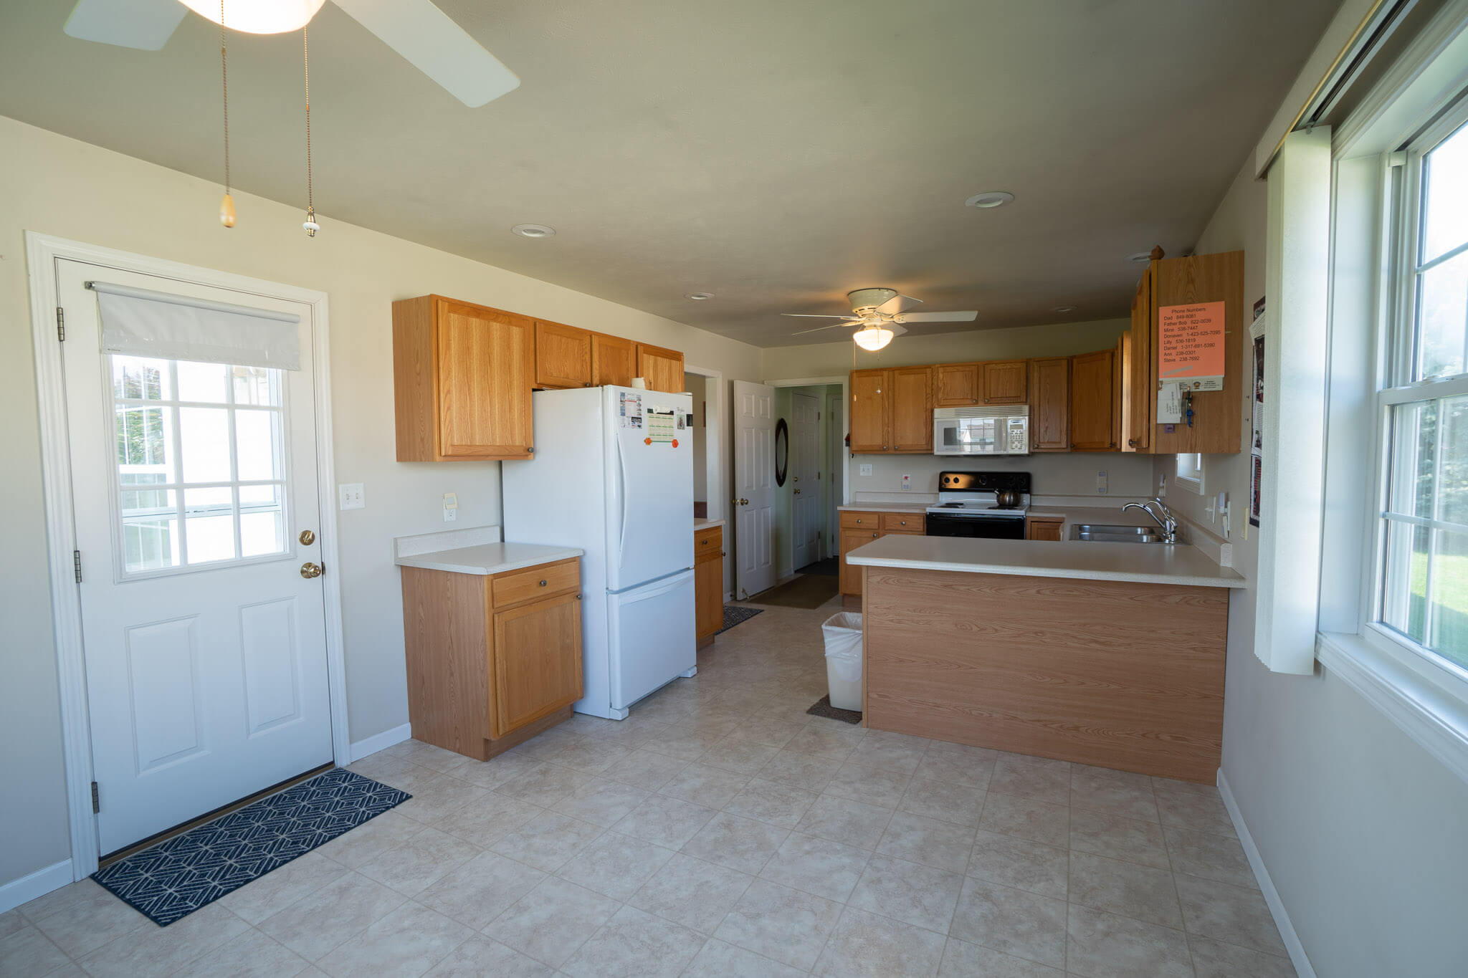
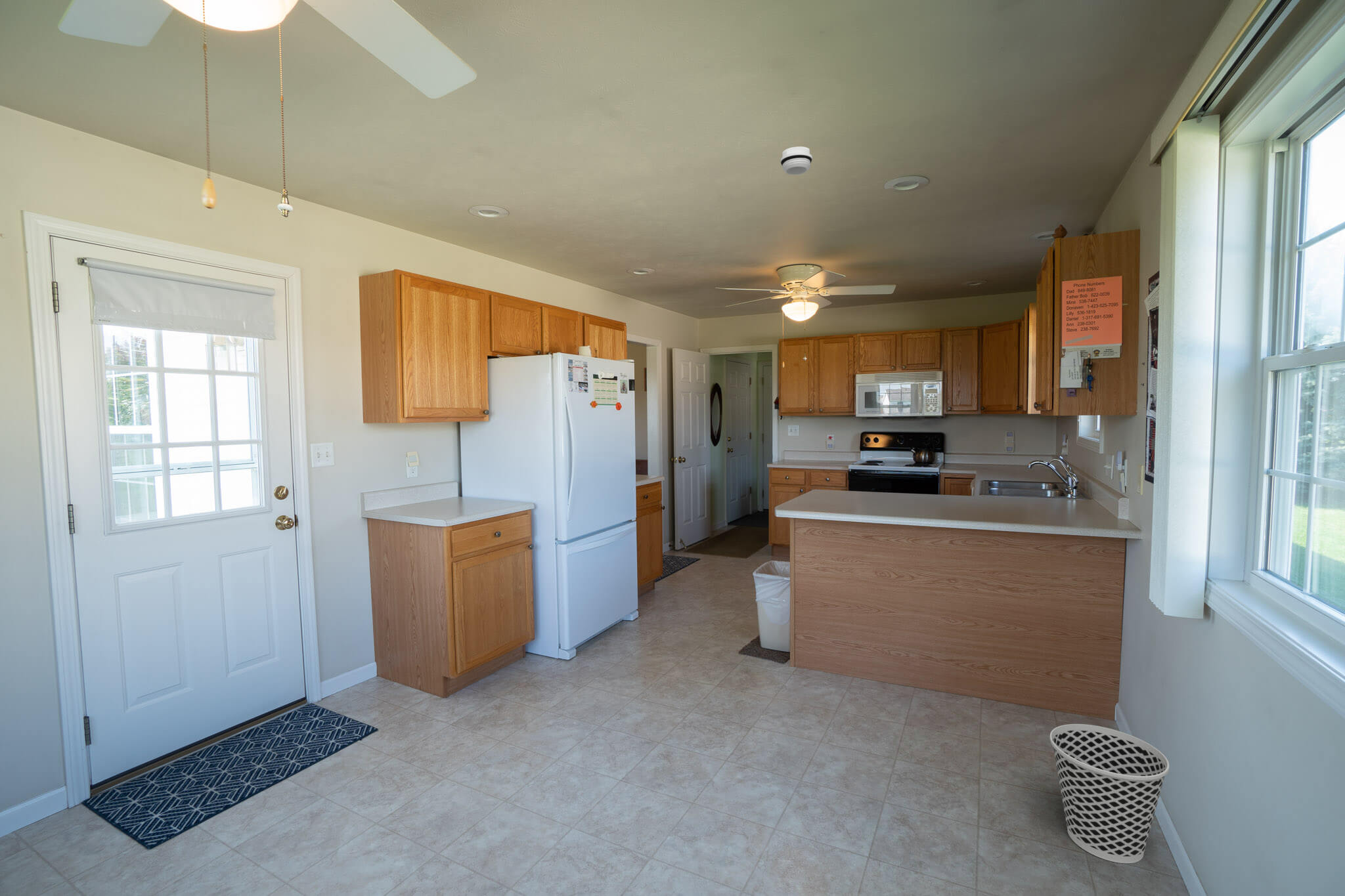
+ smoke detector (796, 161)
+ wastebasket (1105, 794)
